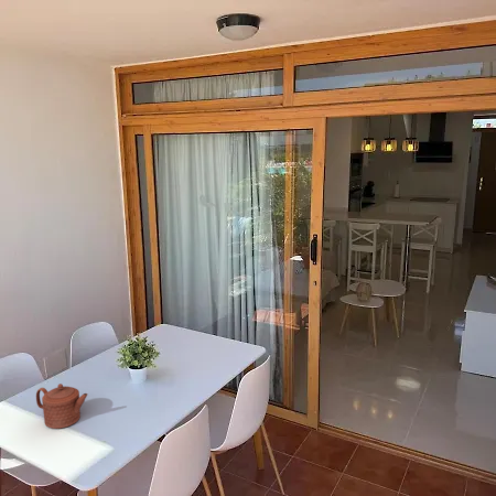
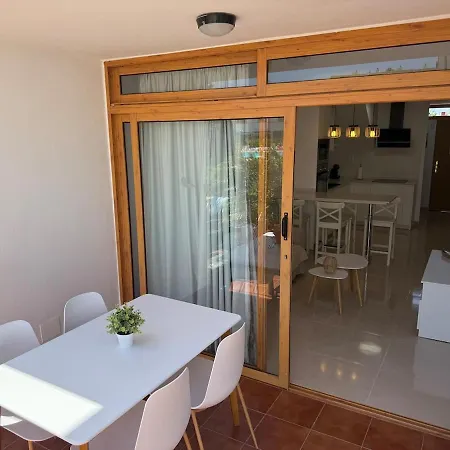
- teapot (61, 401)
